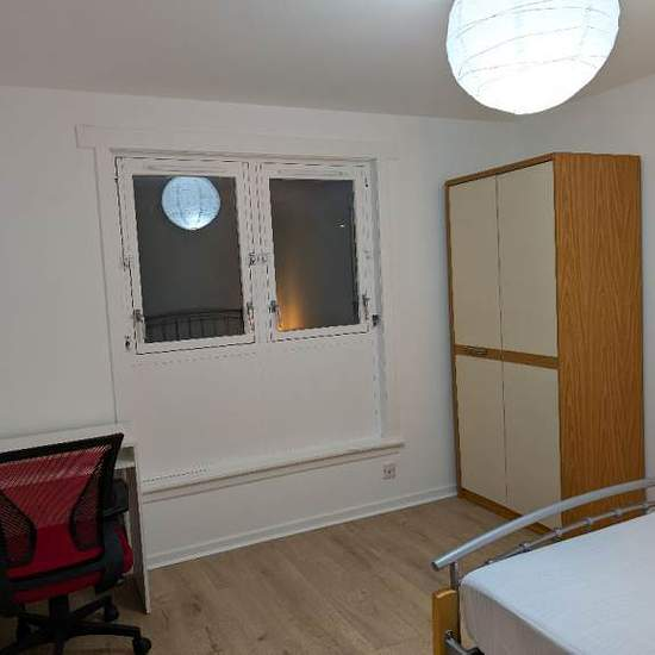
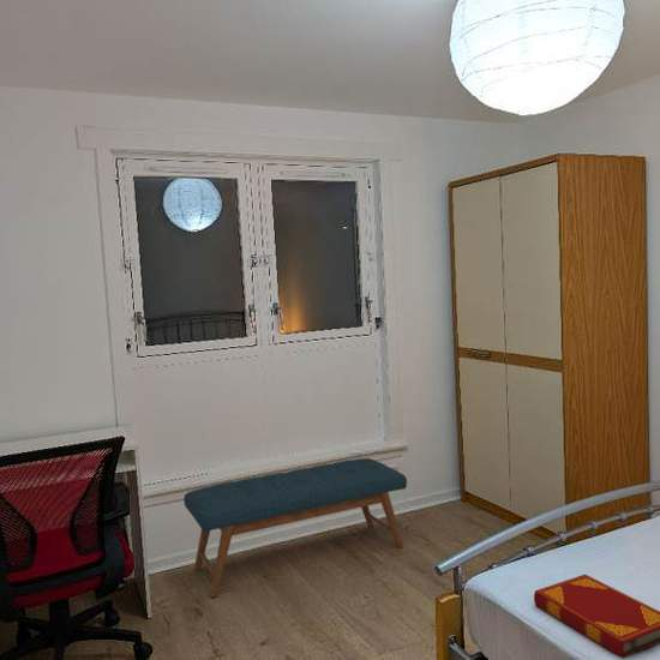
+ hardback book (601, 612)
+ bench (299, 517)
